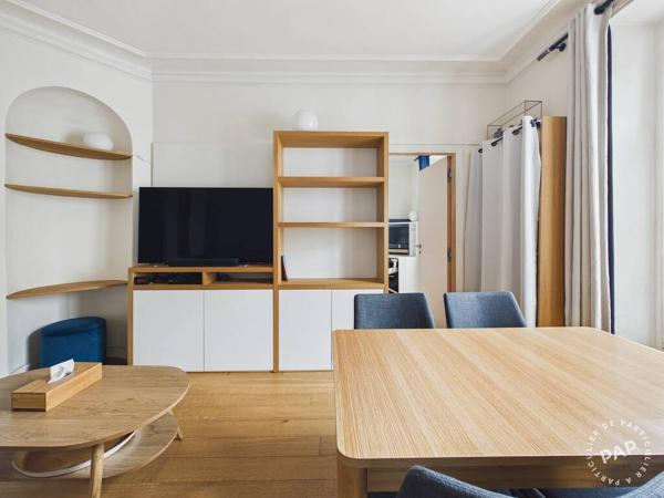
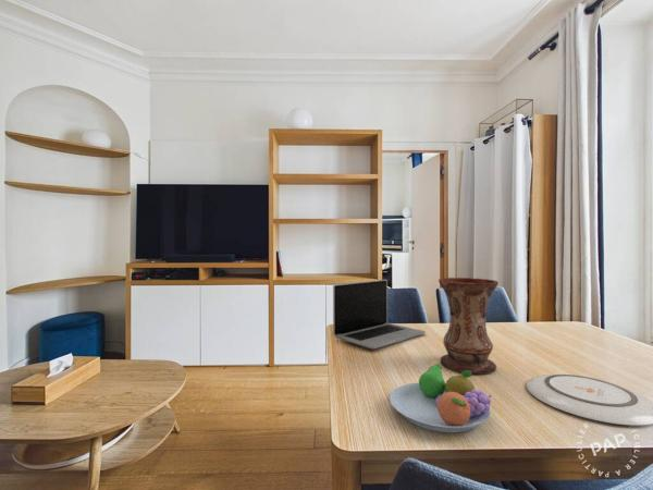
+ fruit bowl (439, 391)
+ laptop (380, 309)
+ plate (588, 392)
+ vase (467, 322)
